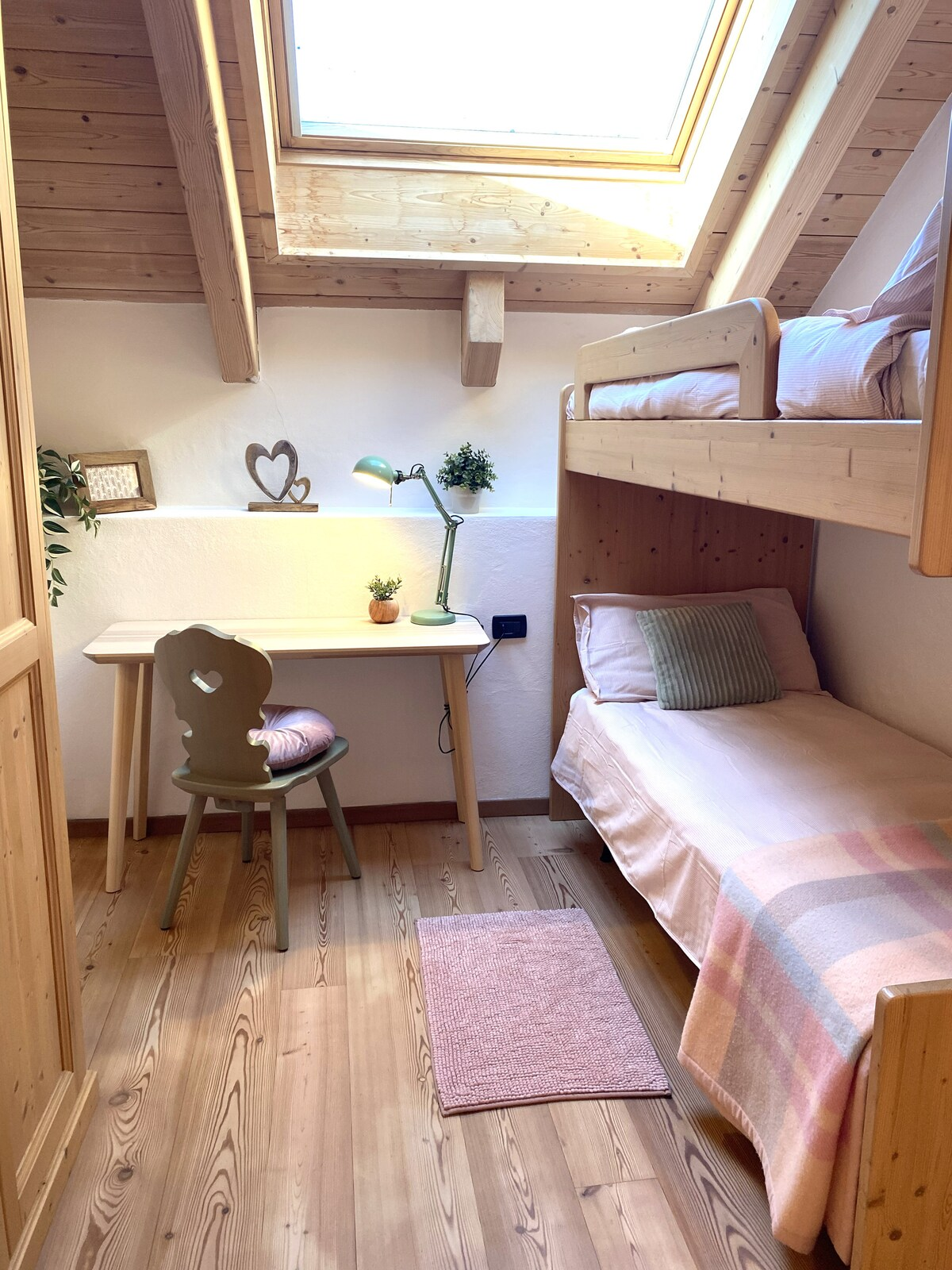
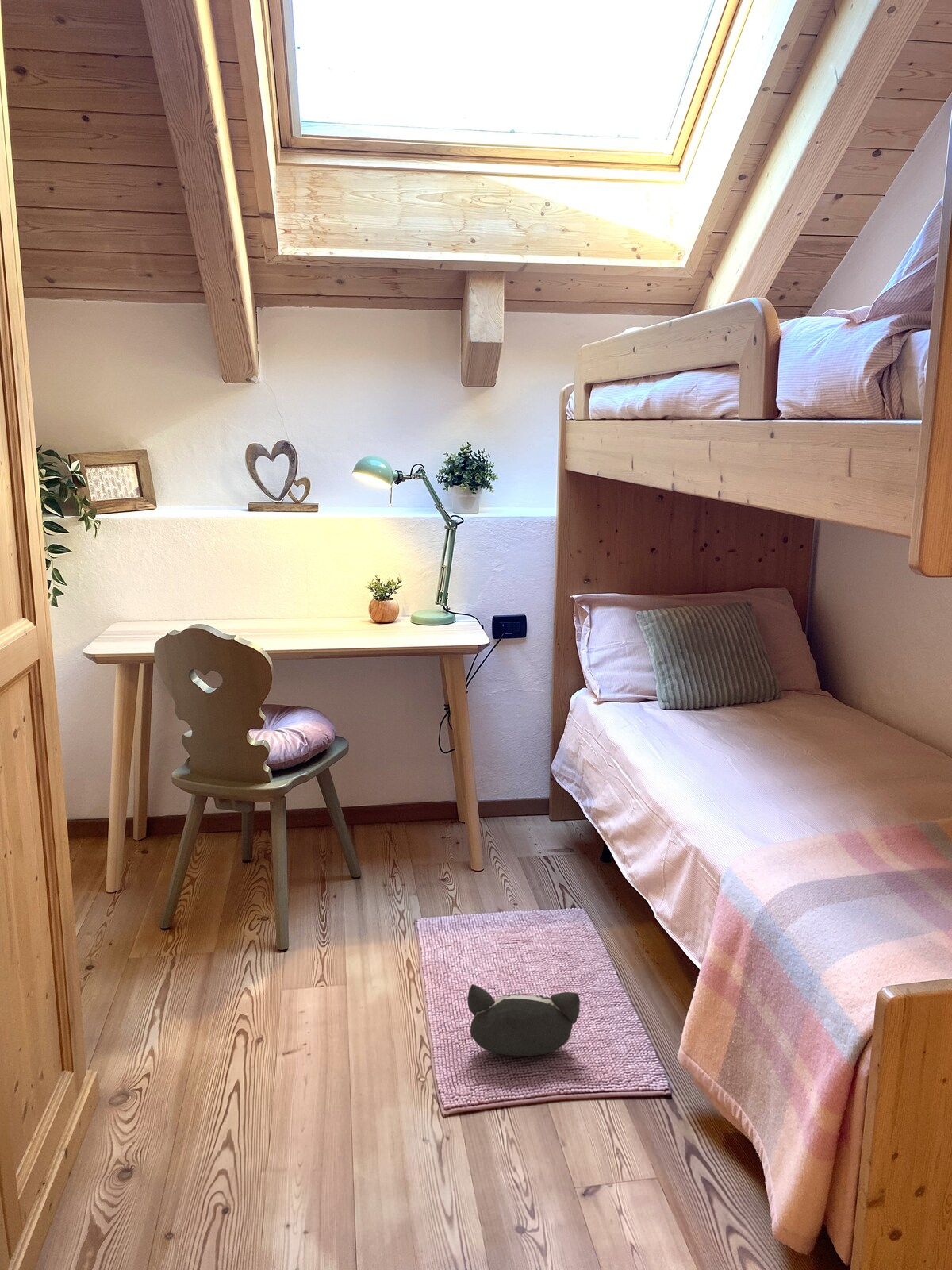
+ plush toy (523, 1019)
